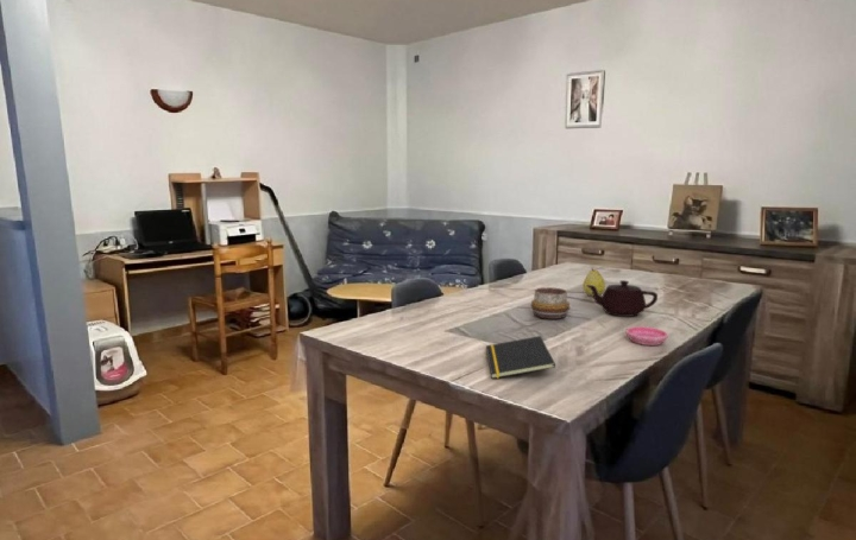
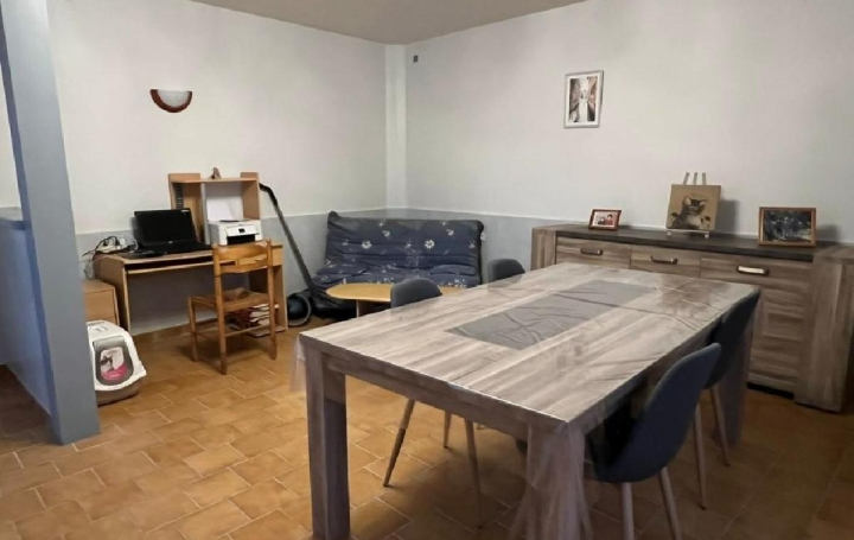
- saucer (646, 336)
- teapot (621, 297)
- notepad (517, 355)
- fruit (594, 281)
- decorative bowl (549, 303)
